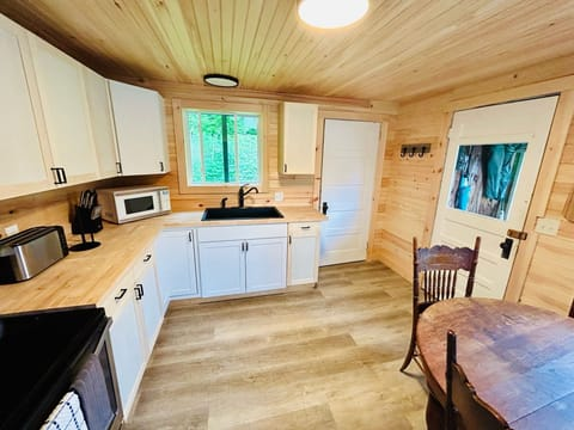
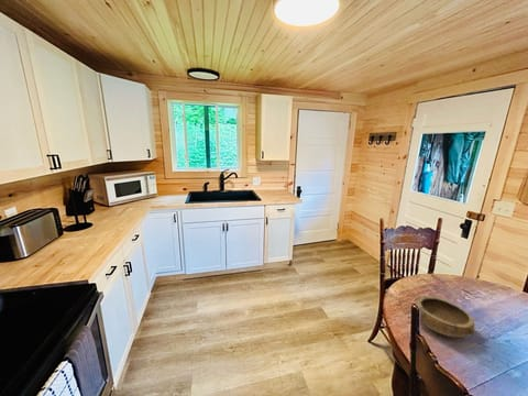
+ bowl (442, 318)
